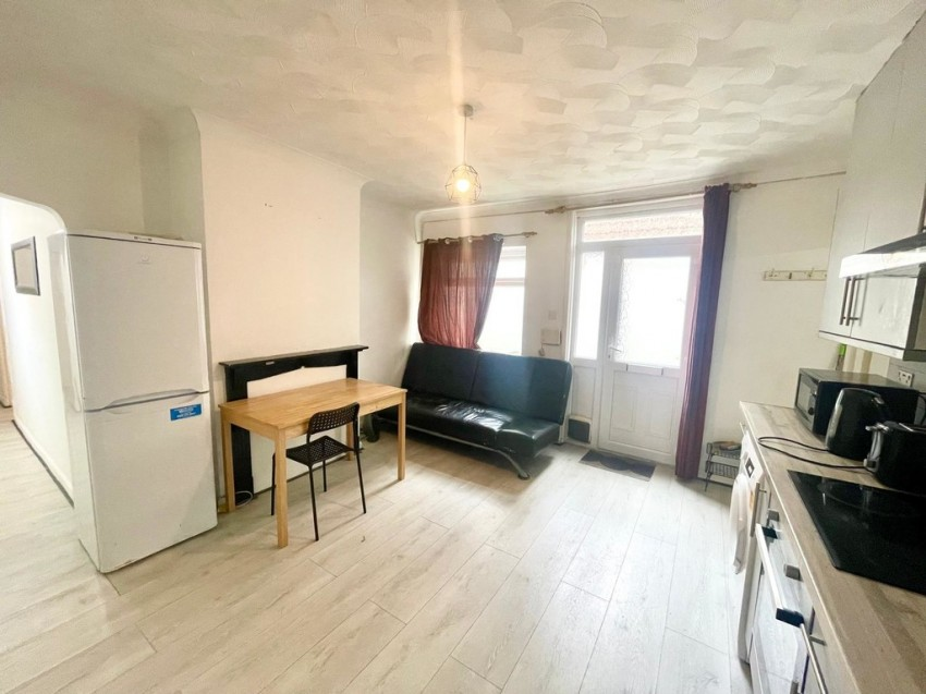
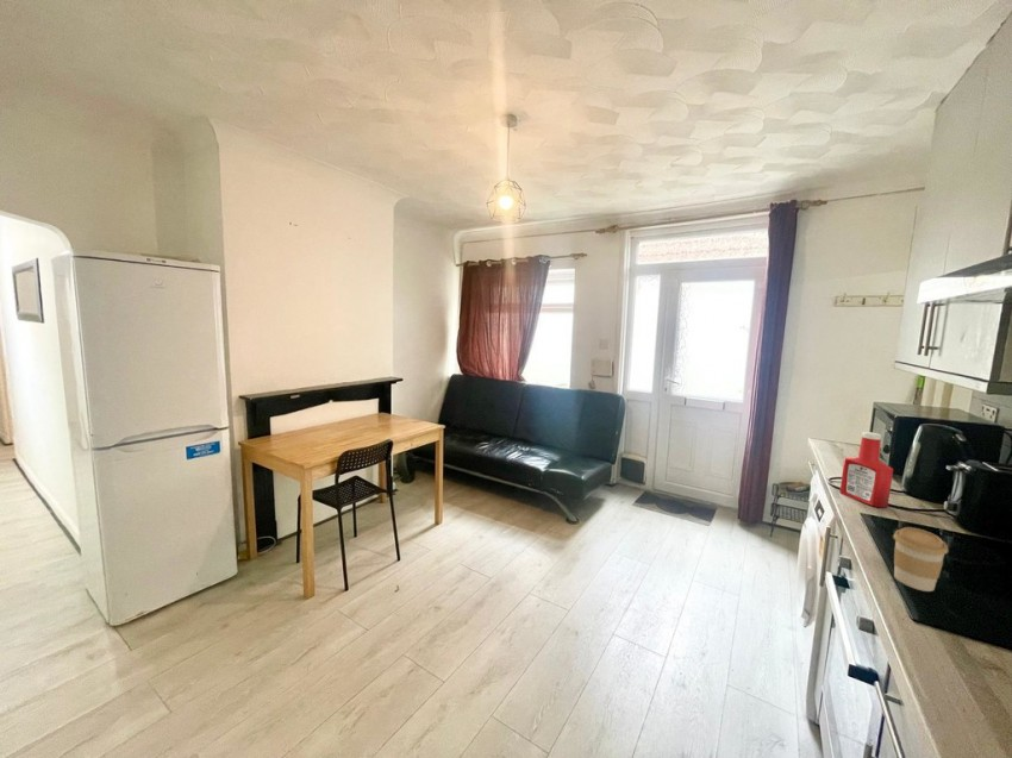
+ soap bottle (867, 466)
+ coffee cup (917, 558)
